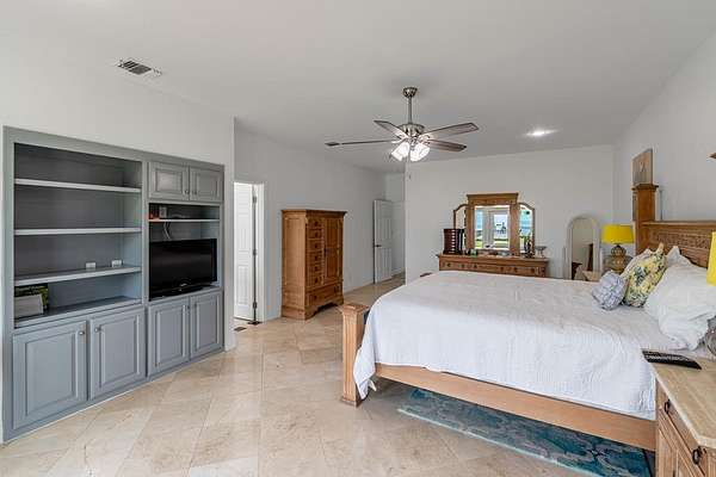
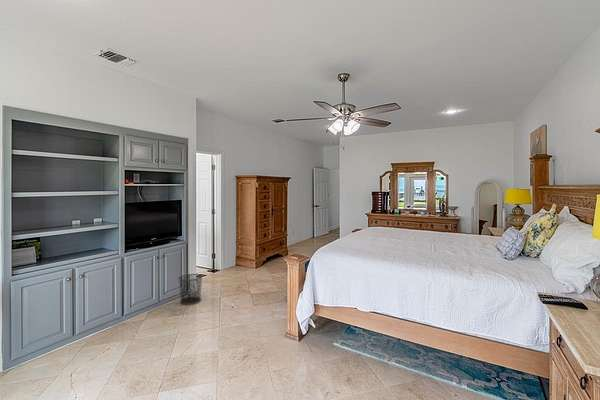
+ waste bin (190, 288)
